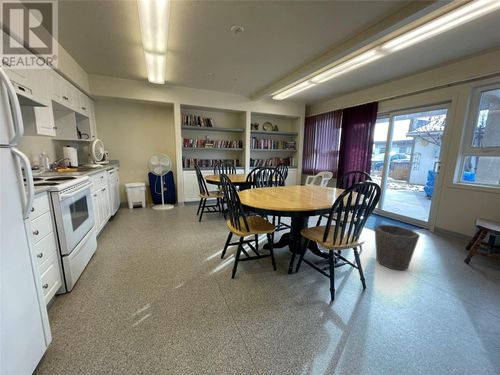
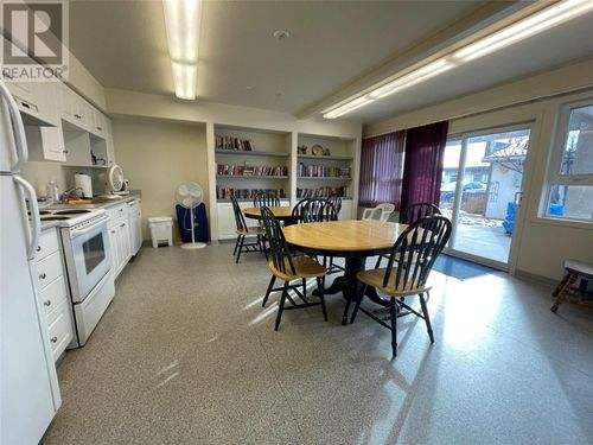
- waste bin (393, 247)
